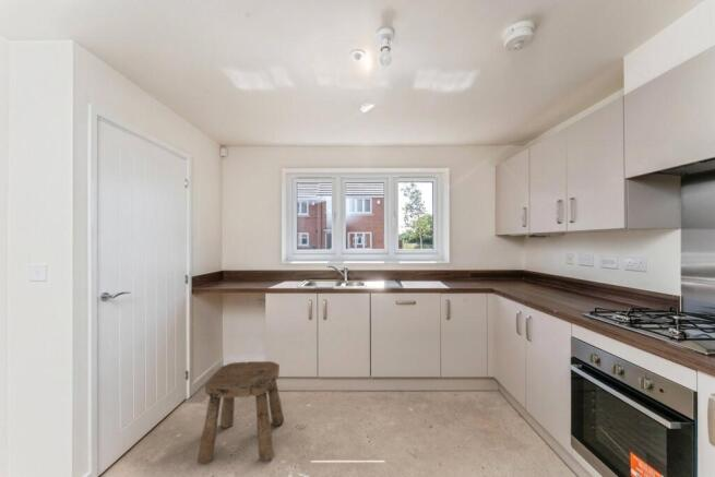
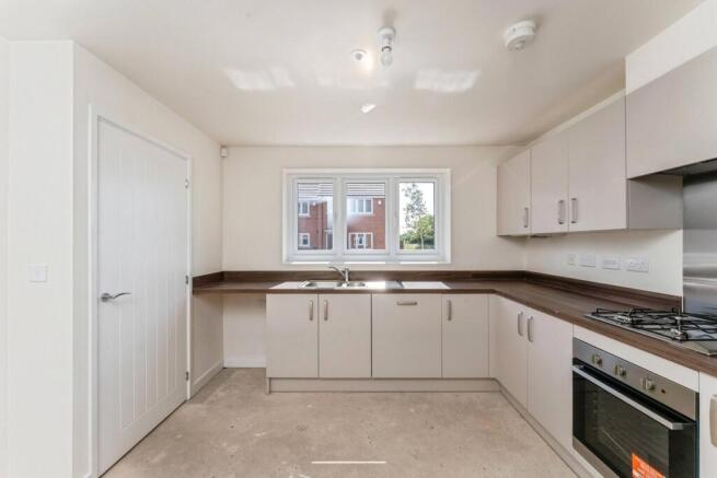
- stool (245, 396)
